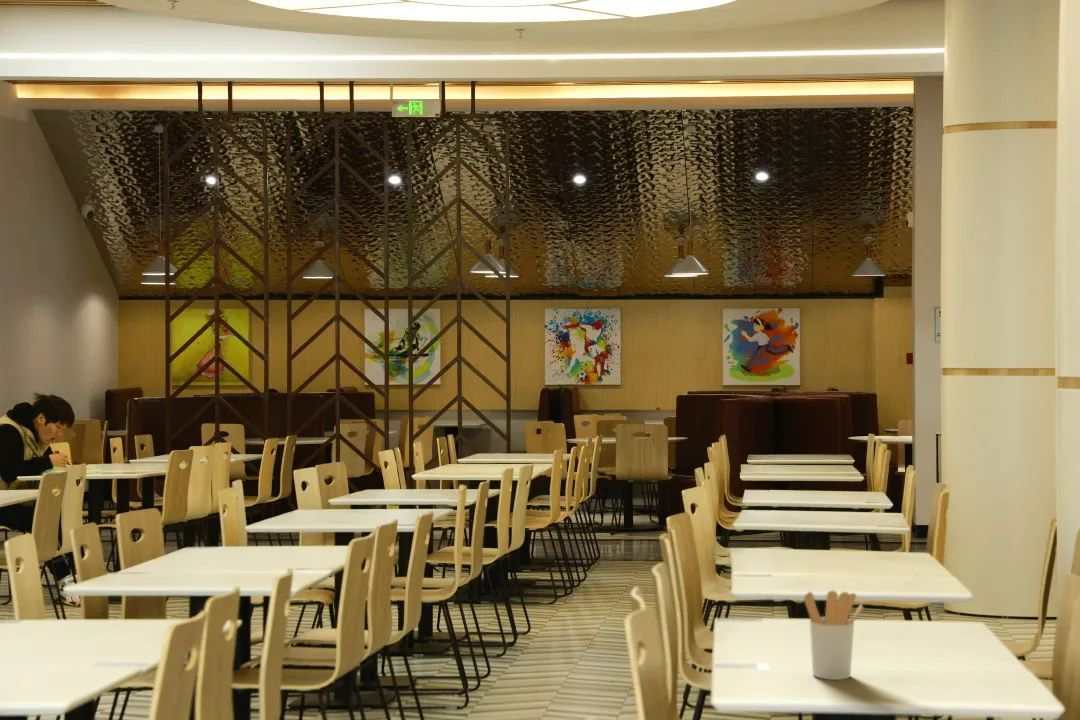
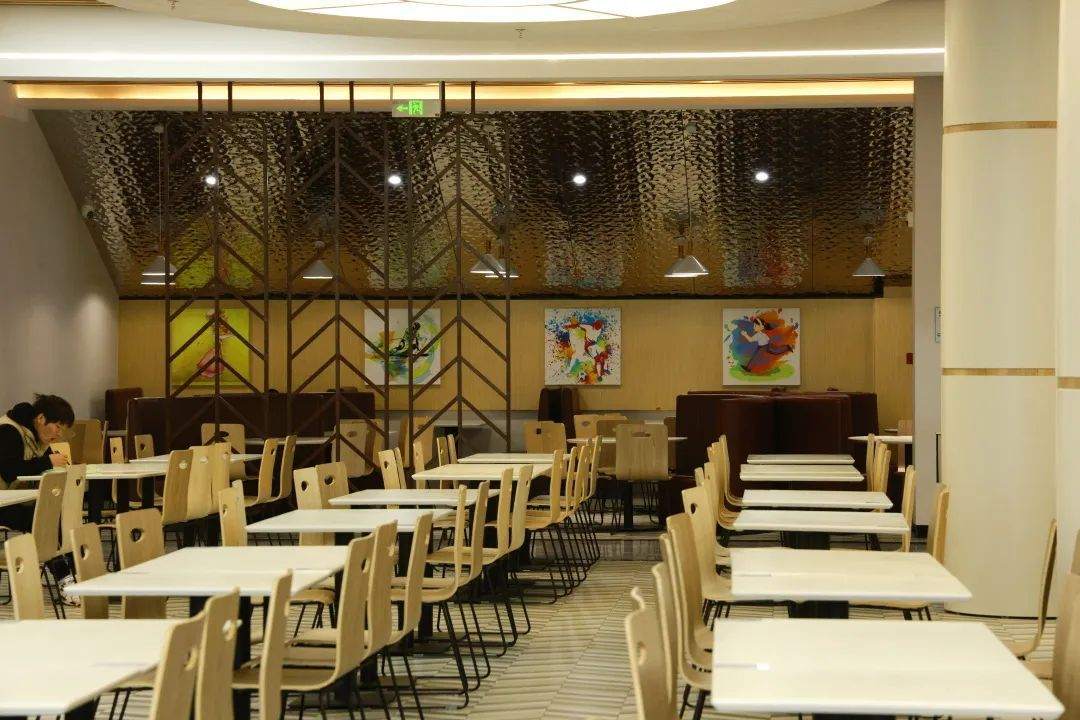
- utensil holder (834, 632)
